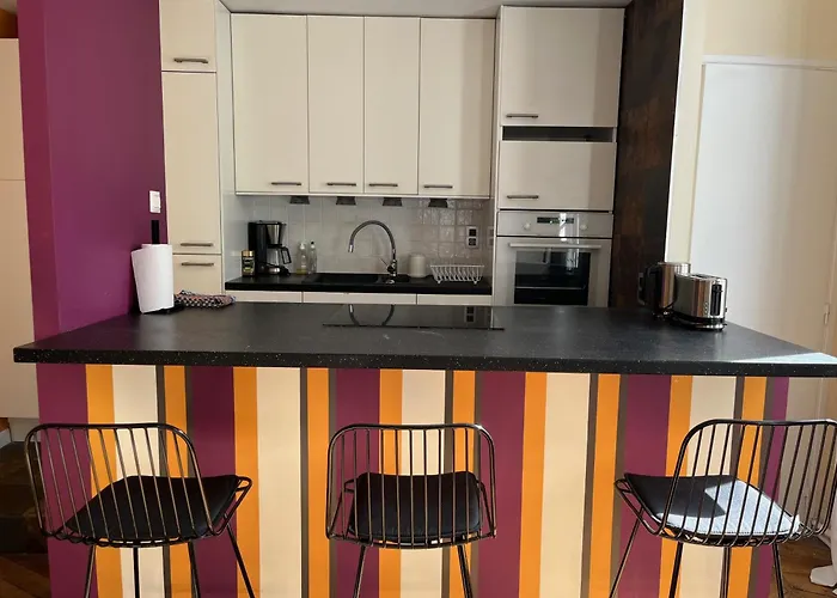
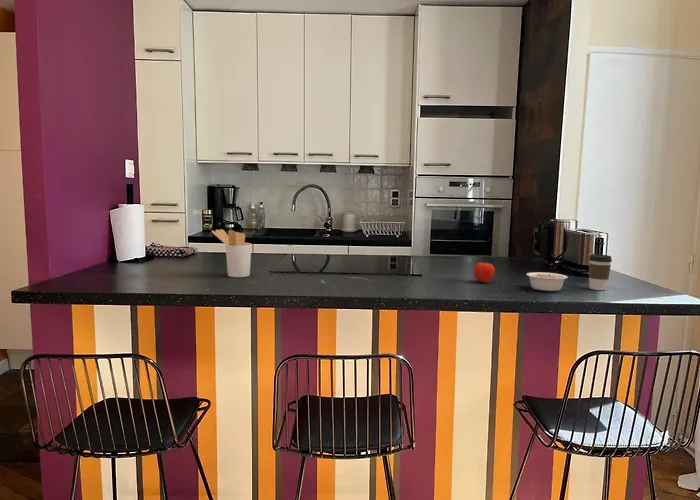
+ legume (548, 280)
+ coffee cup (599, 272)
+ utensil holder (232, 251)
+ fruit (484, 271)
